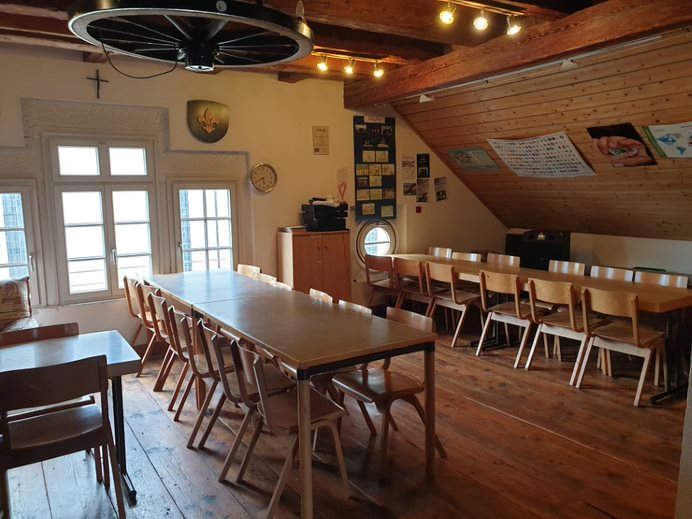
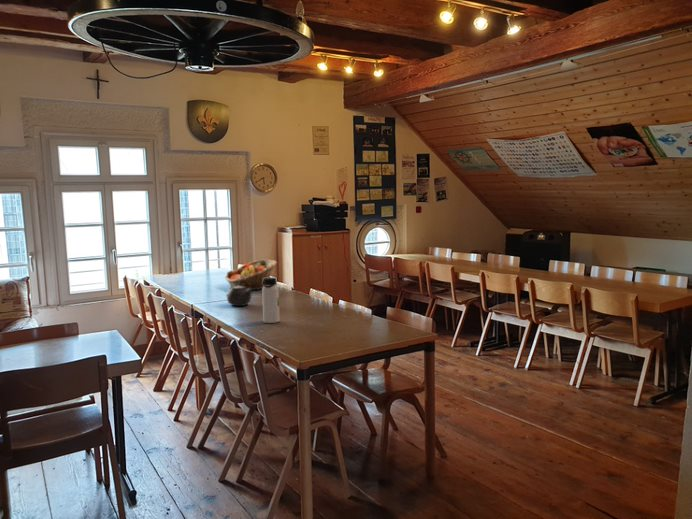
+ fruit basket (250, 274)
+ water bottle (270, 299)
+ teapot (241, 295)
